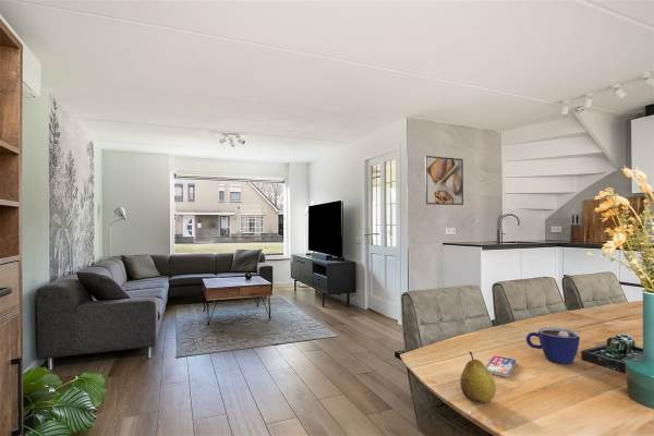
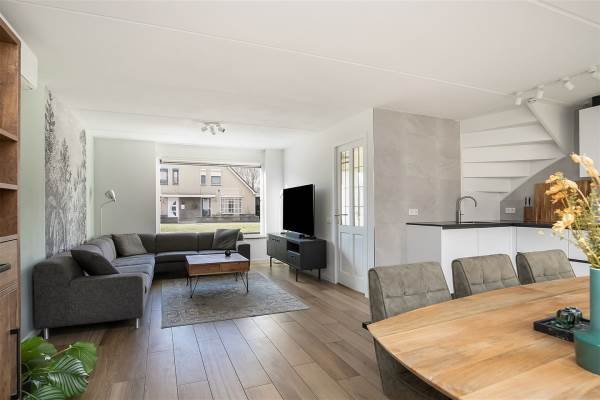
- cup (552, 344)
- smartphone (500, 365)
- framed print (444, 181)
- fruit (477, 376)
